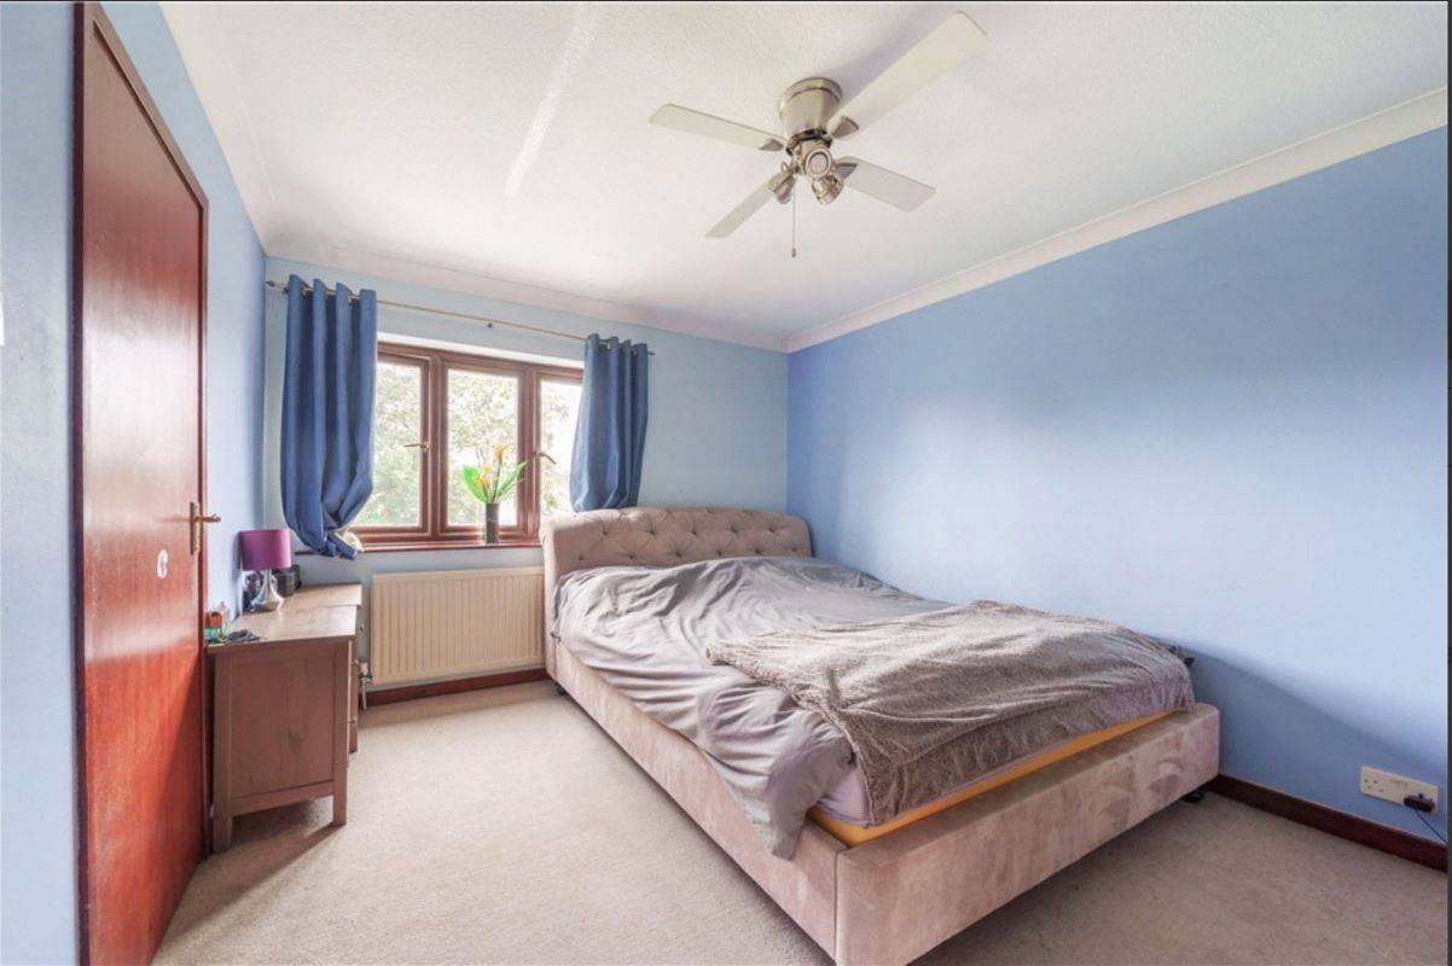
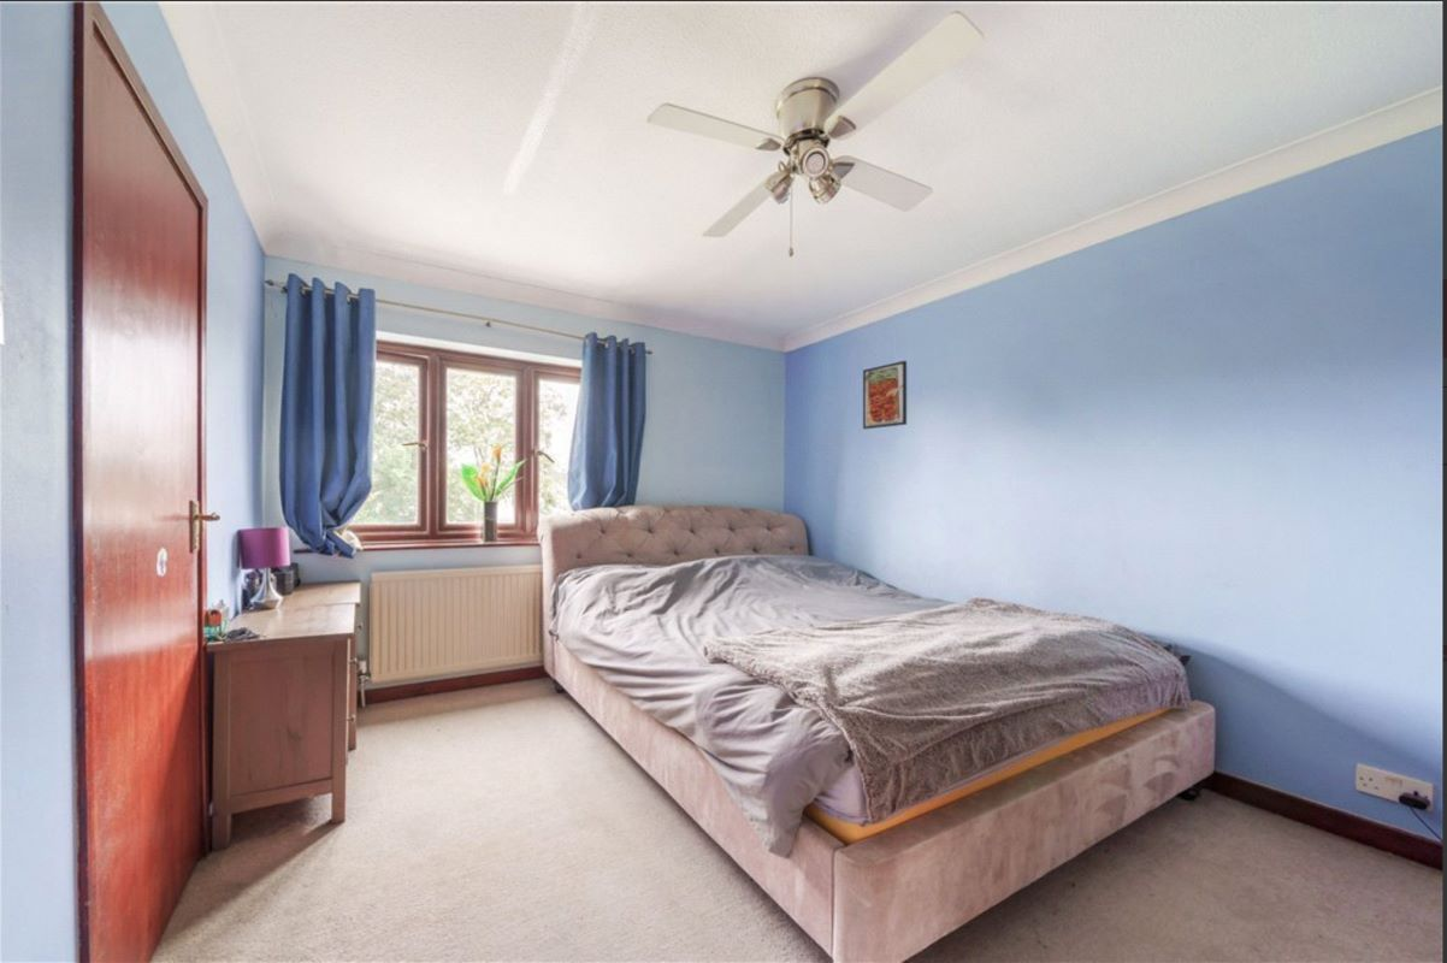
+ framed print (884, 396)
